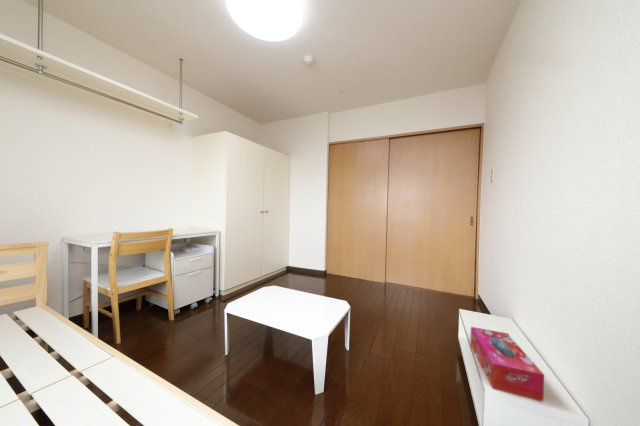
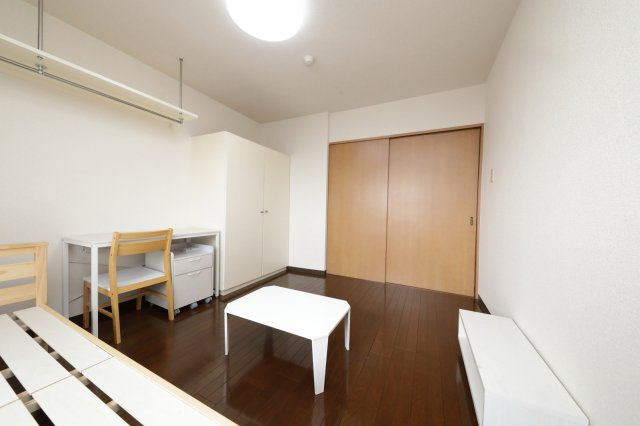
- tissue box (500, 357)
